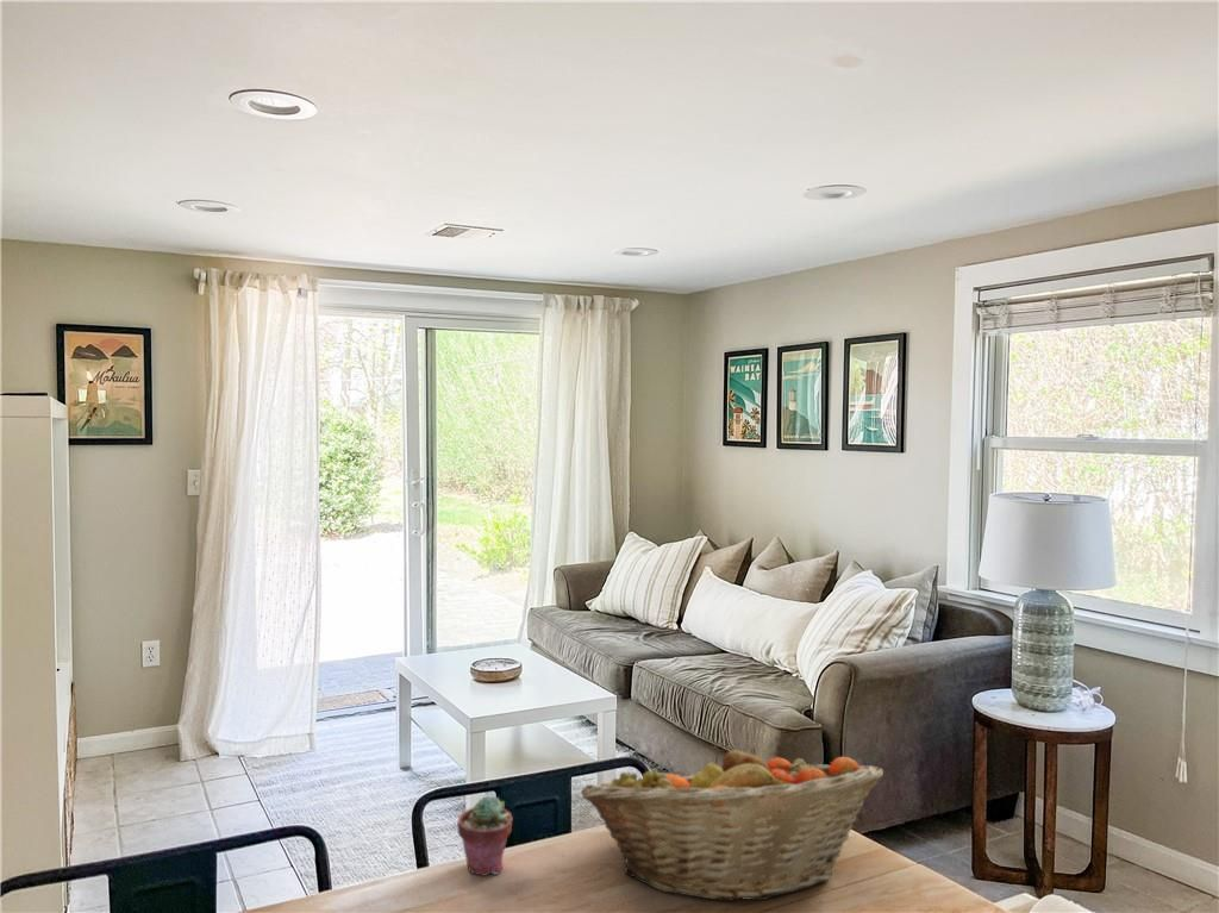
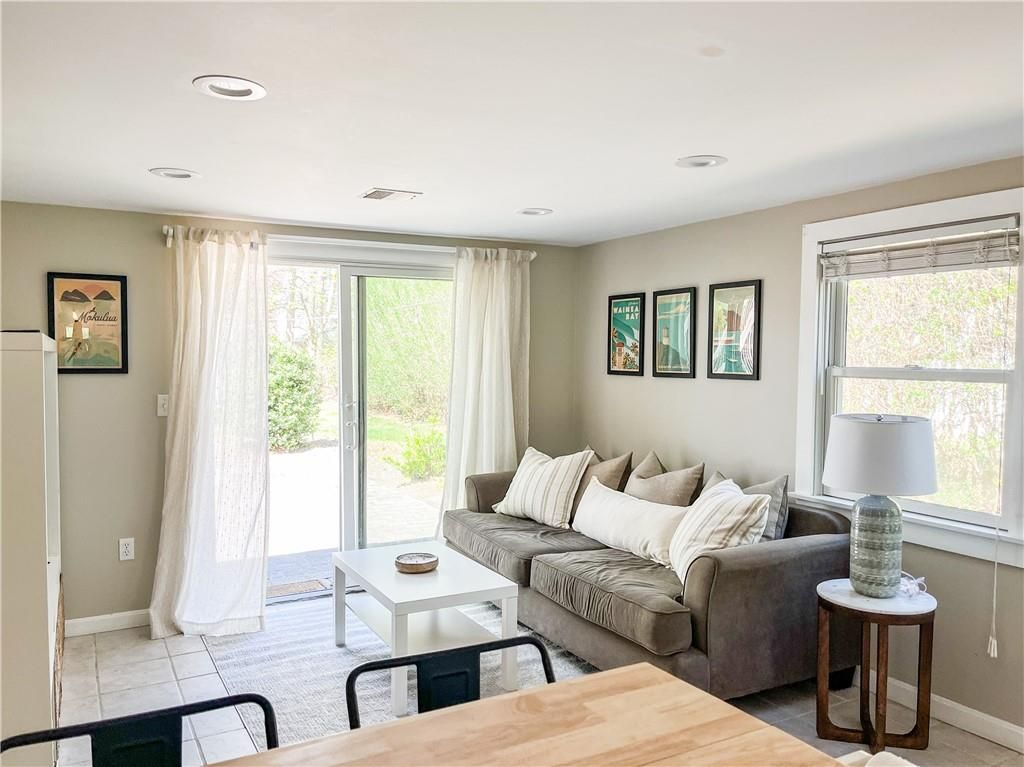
- fruit basket (731, 805)
- potted succulent (485, 832)
